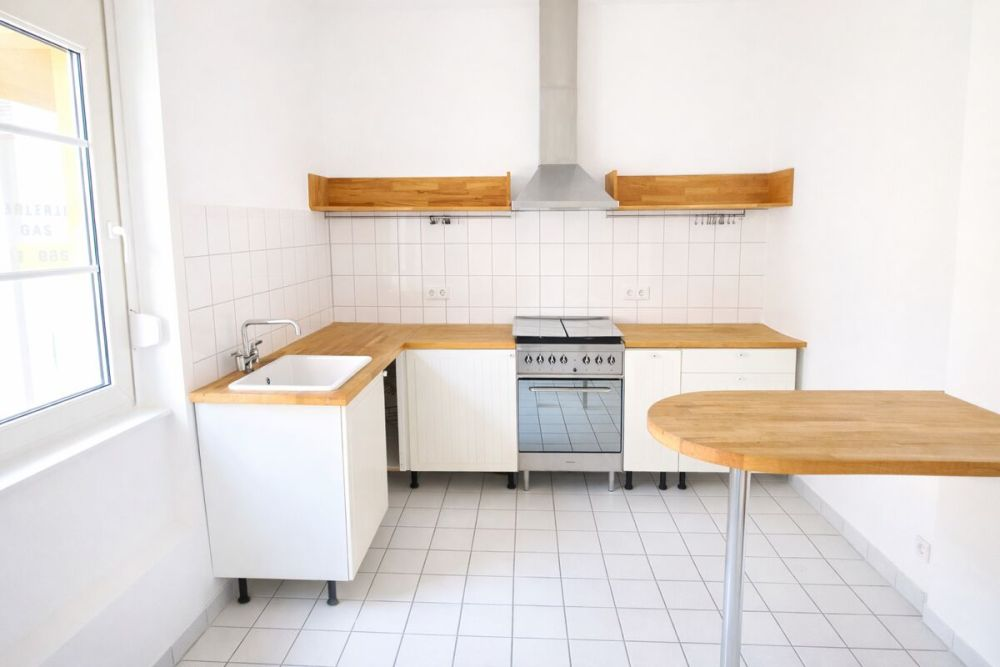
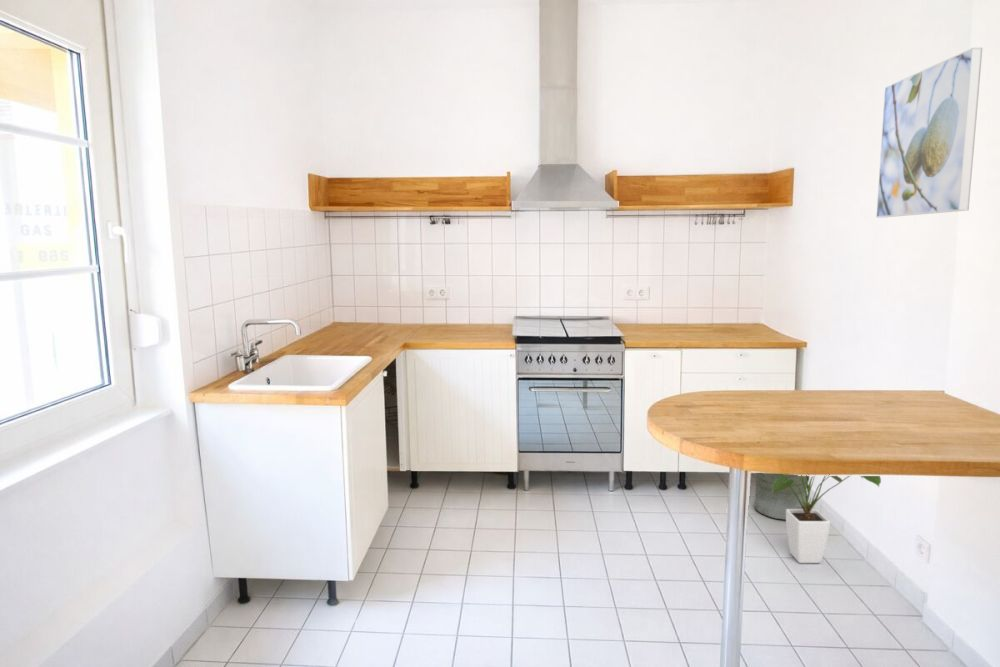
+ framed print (922, 143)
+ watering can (780, 474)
+ house plant (812, 507)
